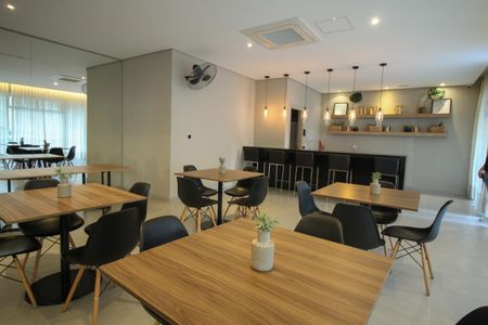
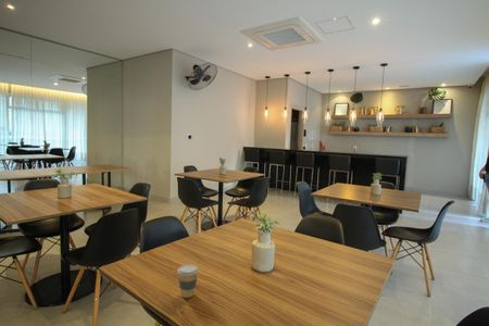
+ coffee cup (187, 280)
